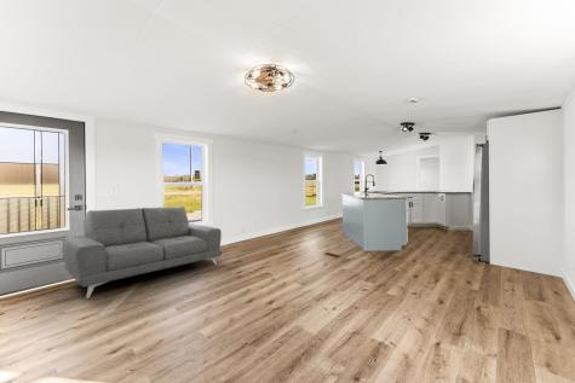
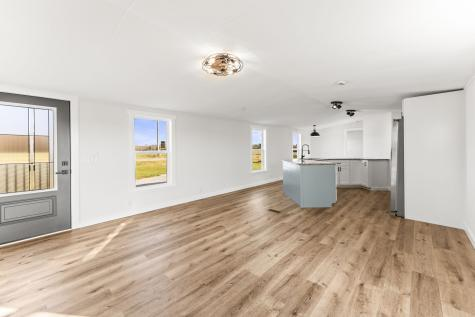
- sofa (149, 239)
